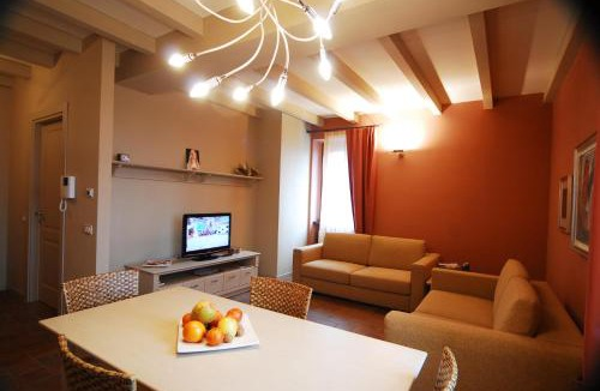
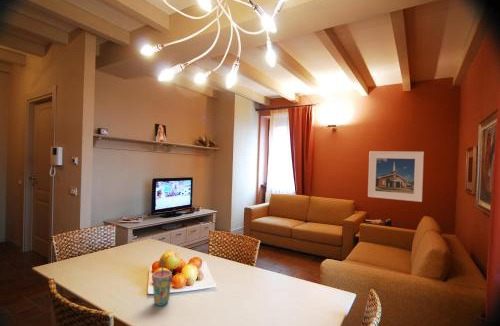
+ cup (162, 281)
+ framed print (394, 175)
